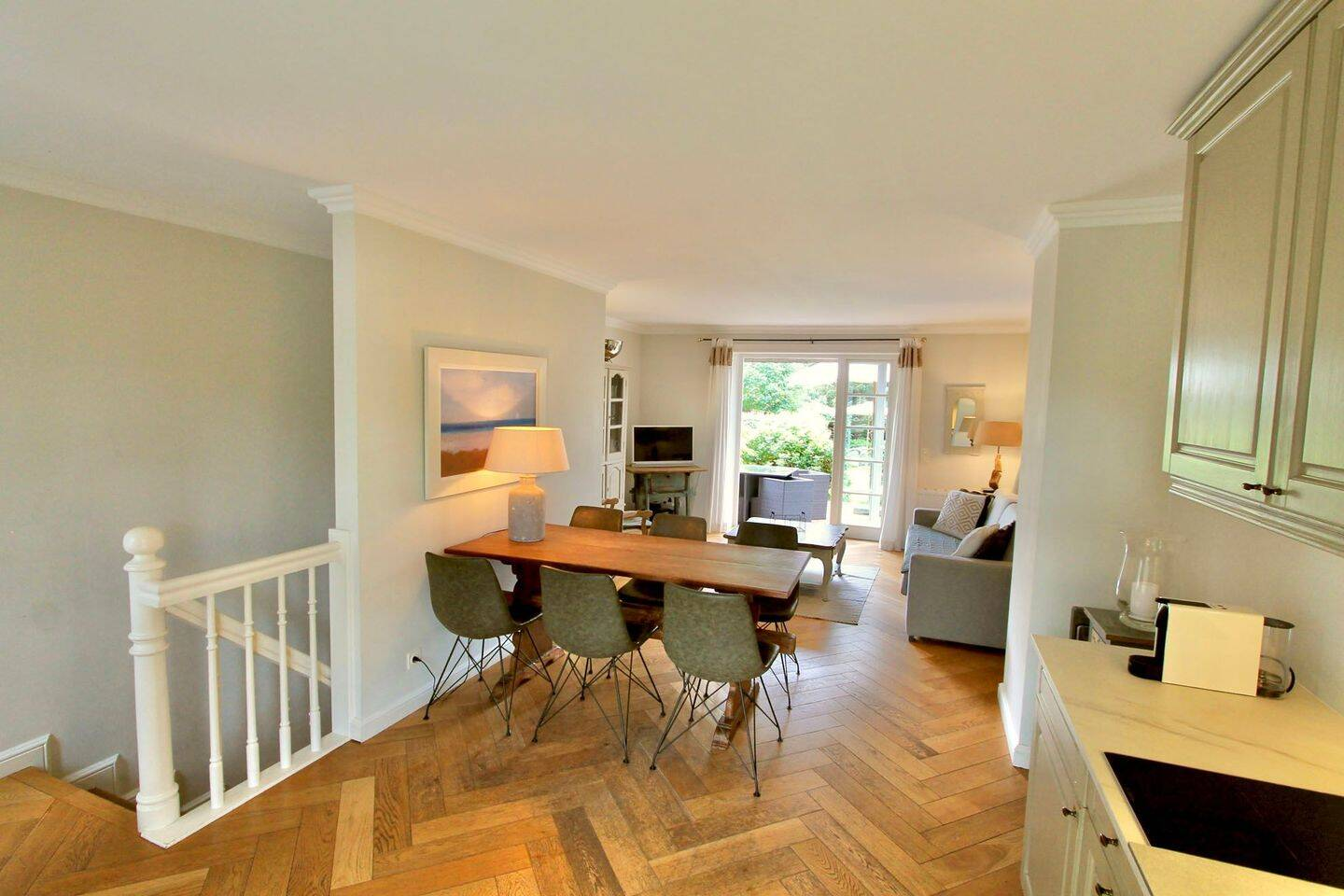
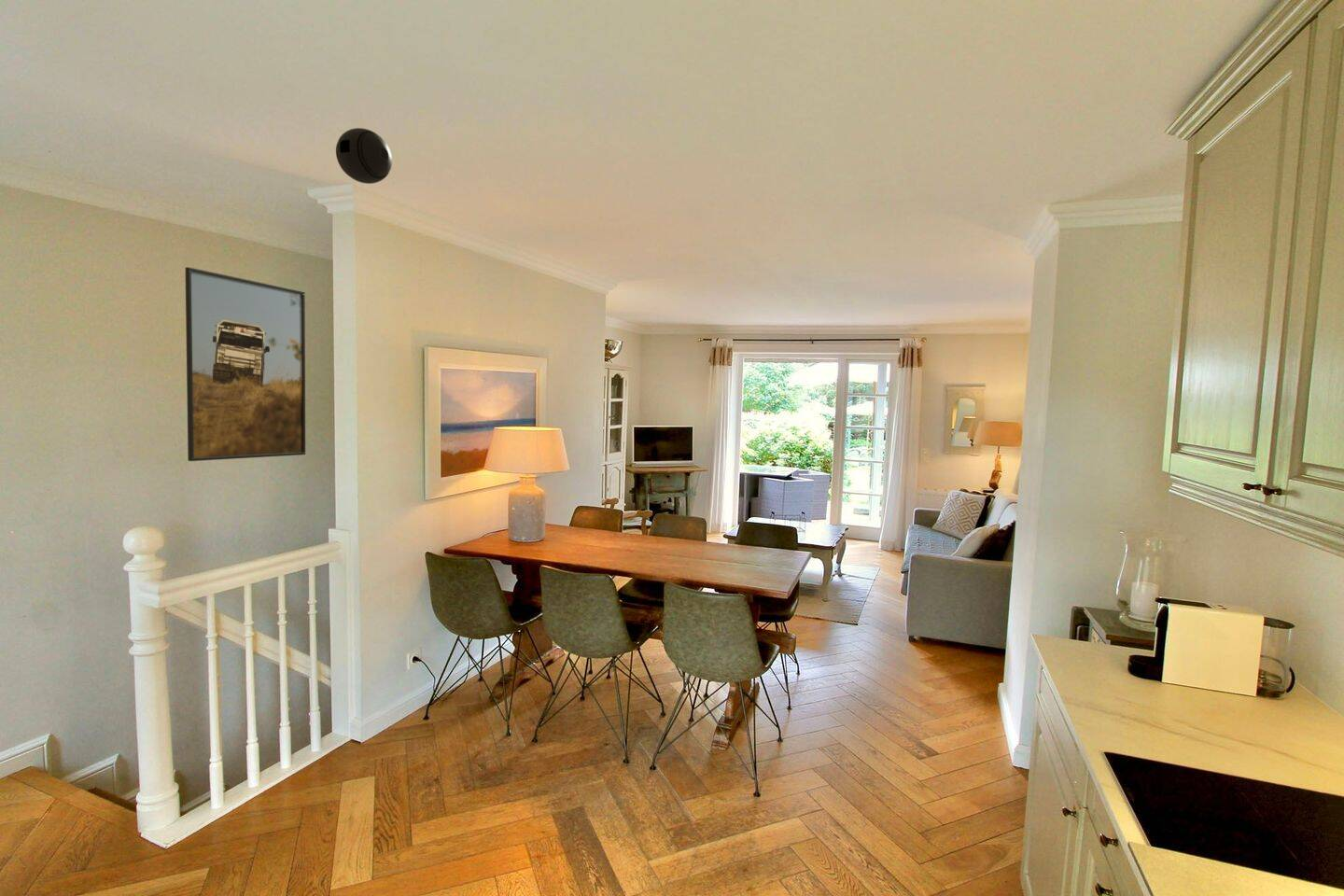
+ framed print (250, 370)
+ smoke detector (364, 156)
